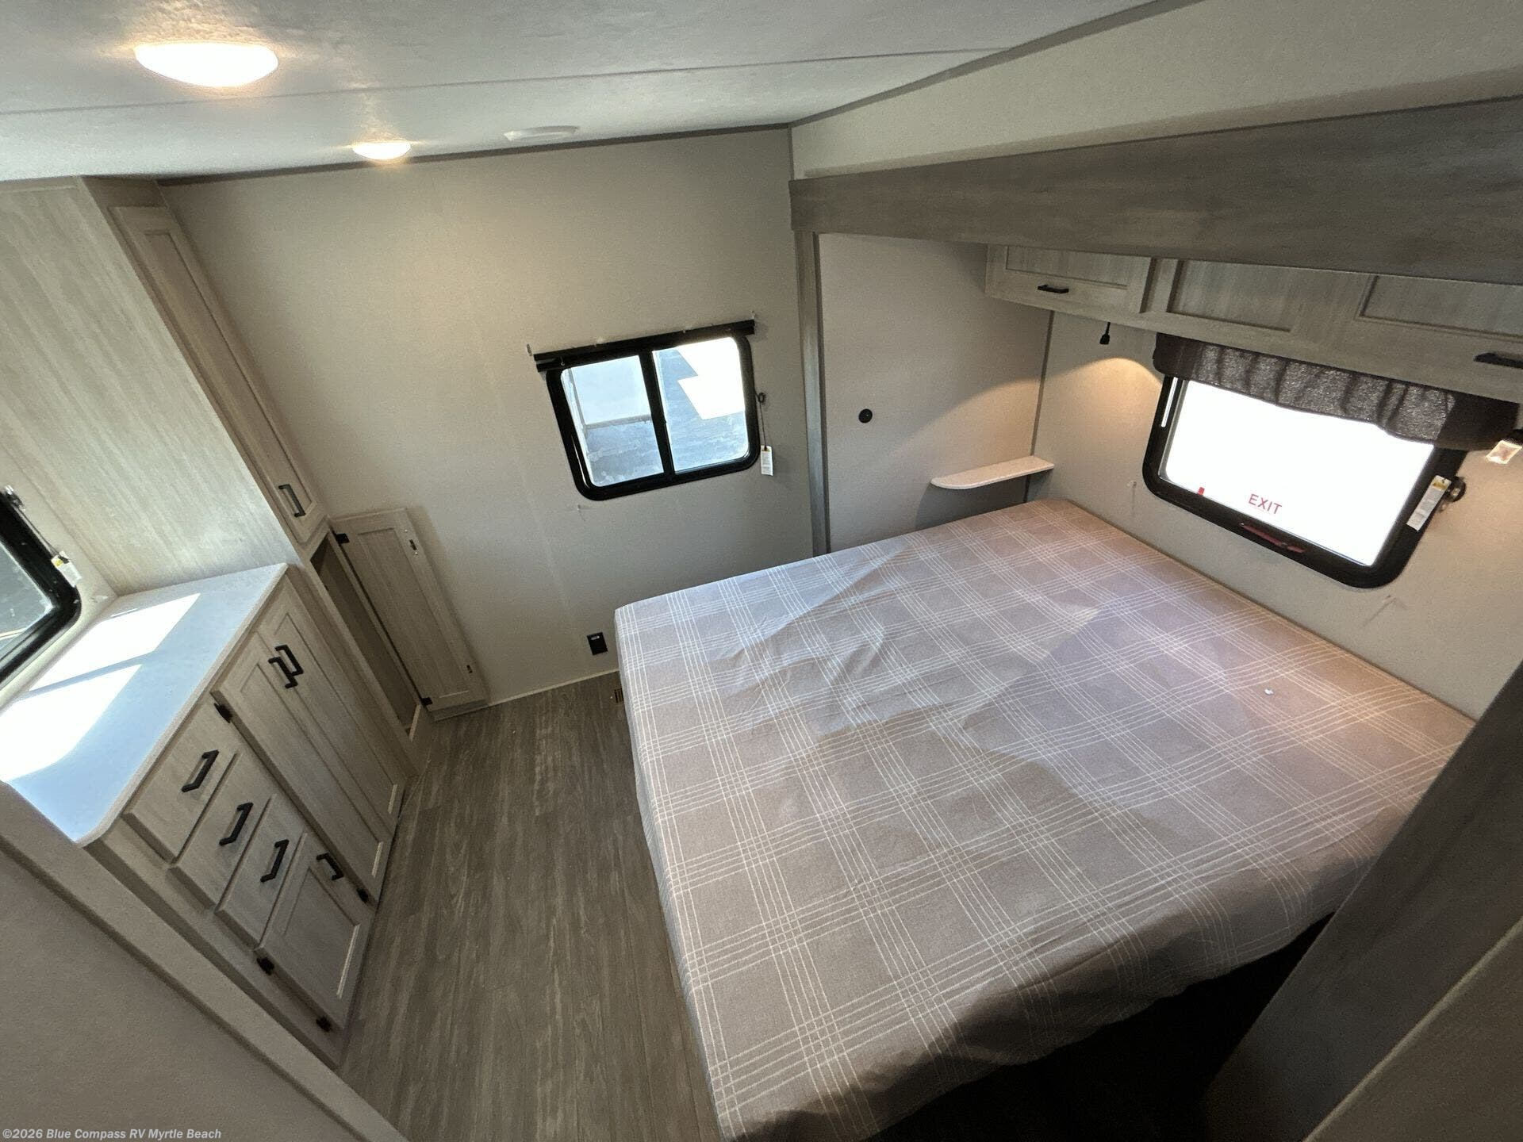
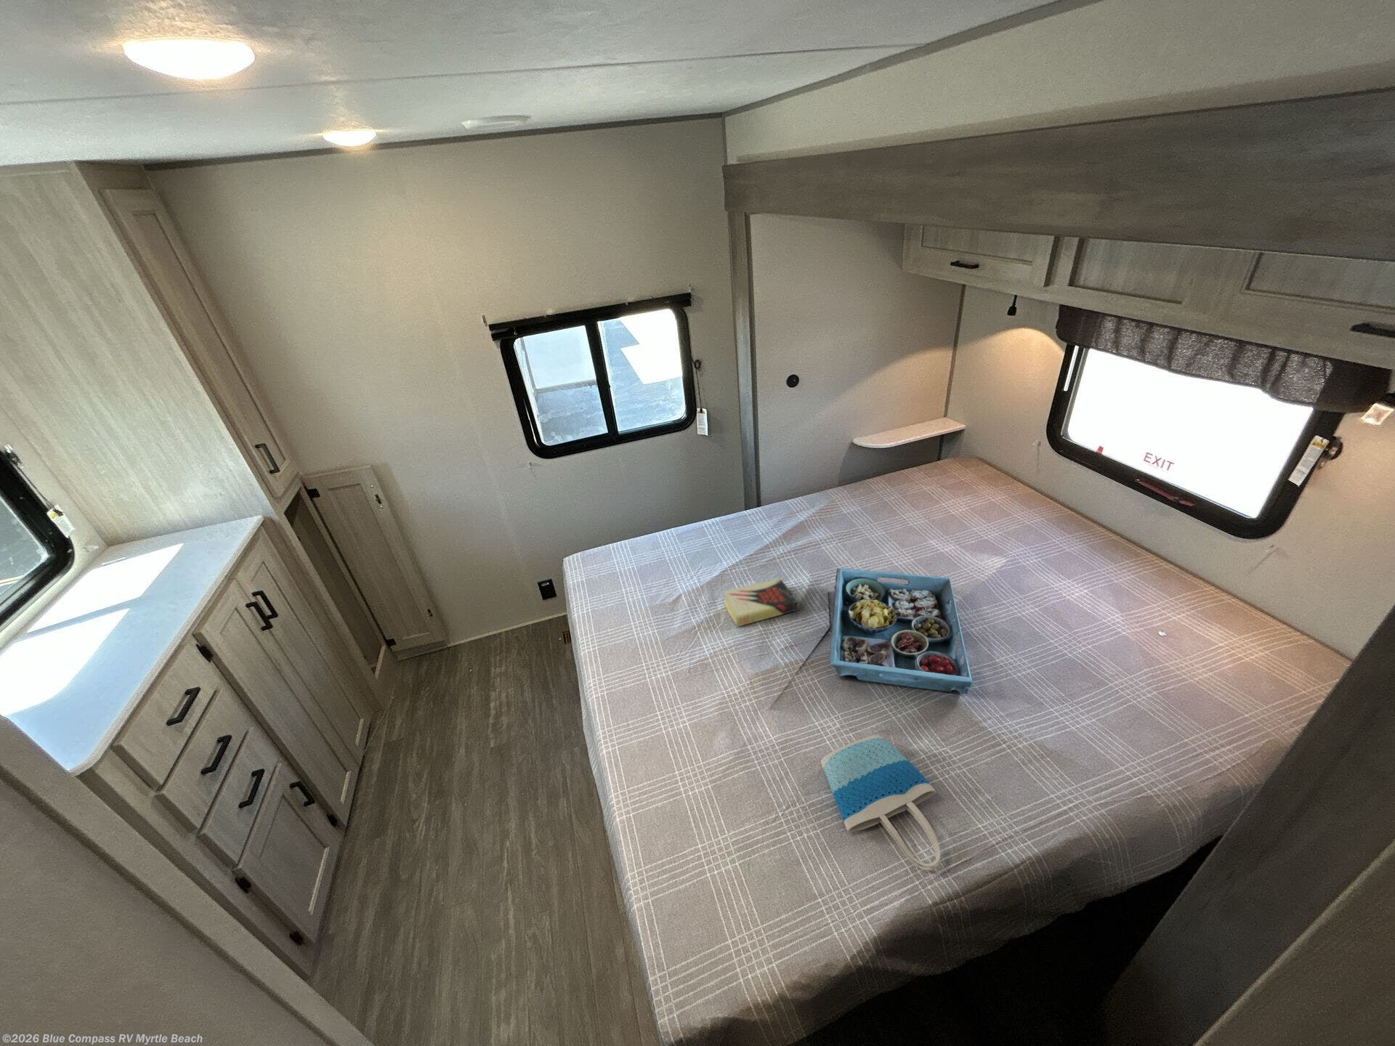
+ book (759, 601)
+ tote bag (885, 800)
+ serving tray (894, 624)
